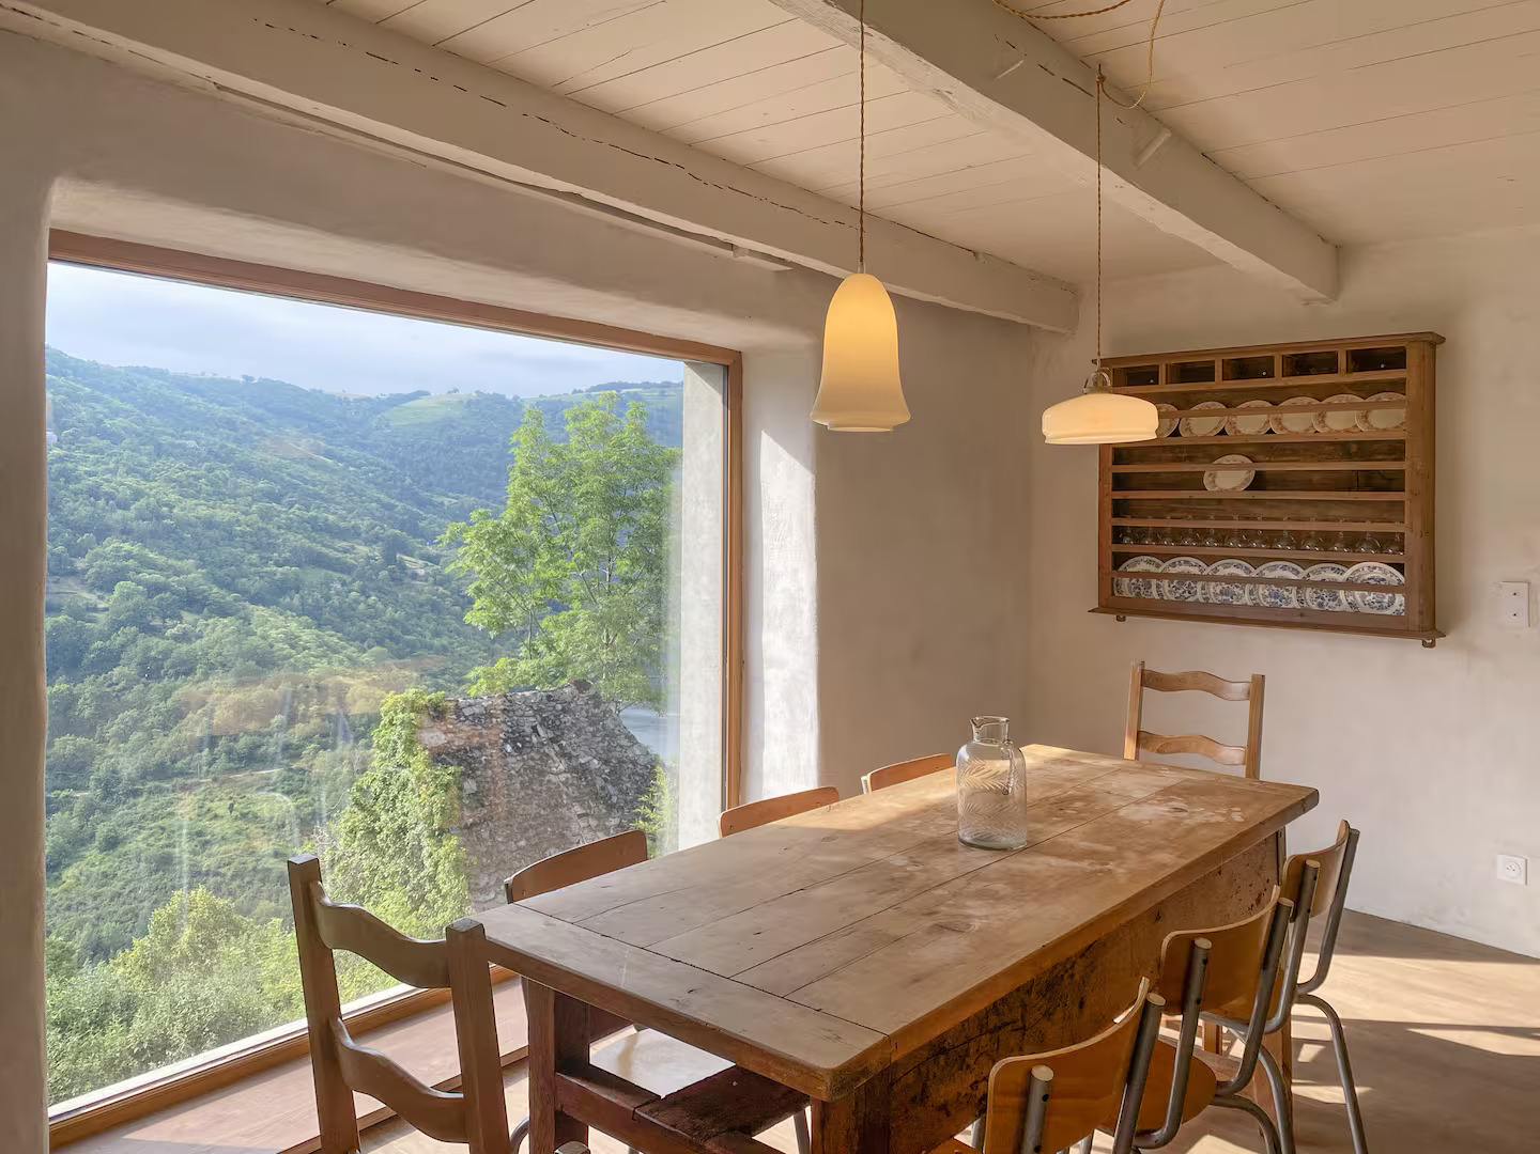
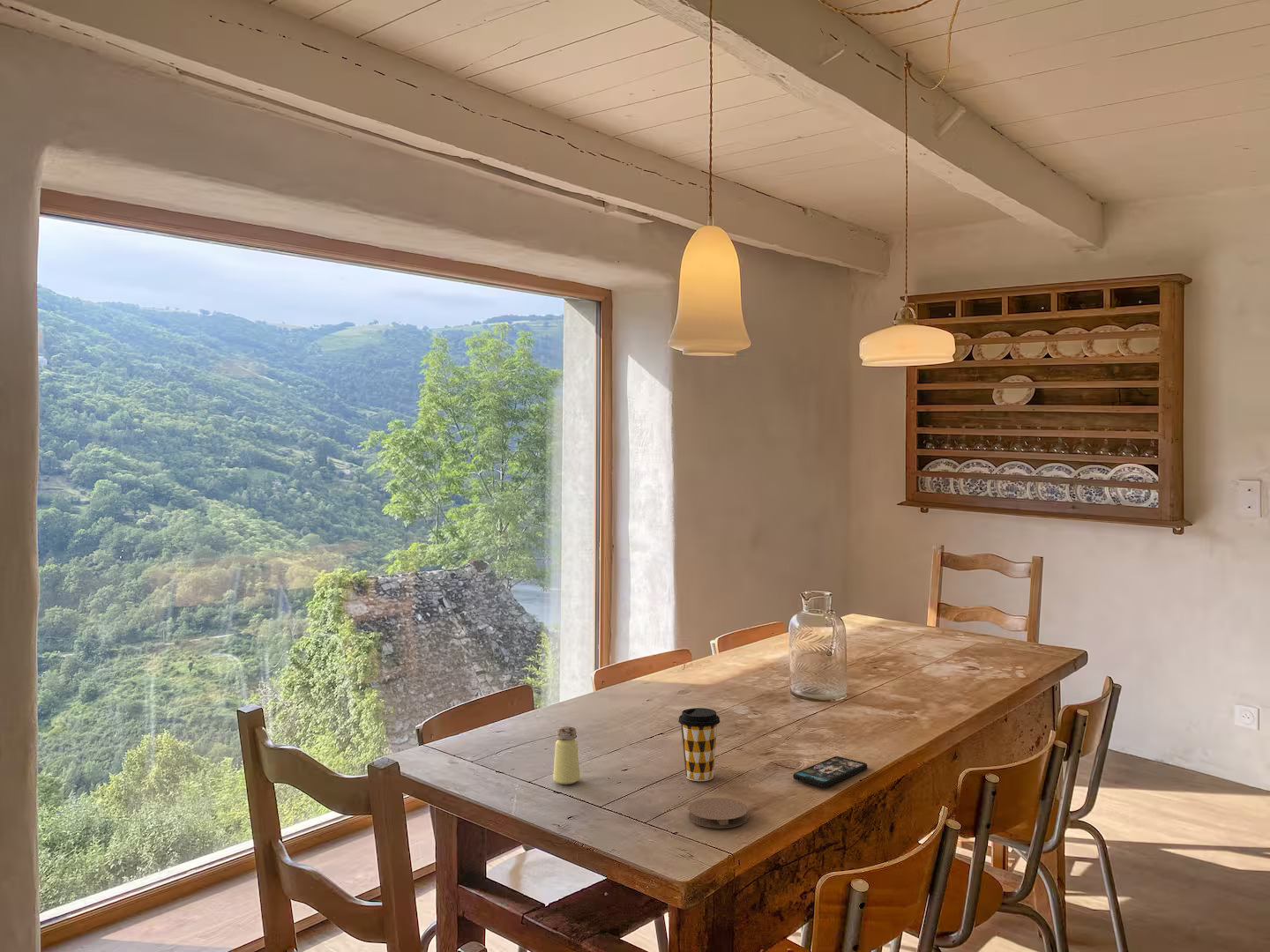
+ coffee cup (699, 744)
+ coaster (718, 812)
+ smartphone (830, 770)
+ saltshaker (566, 754)
